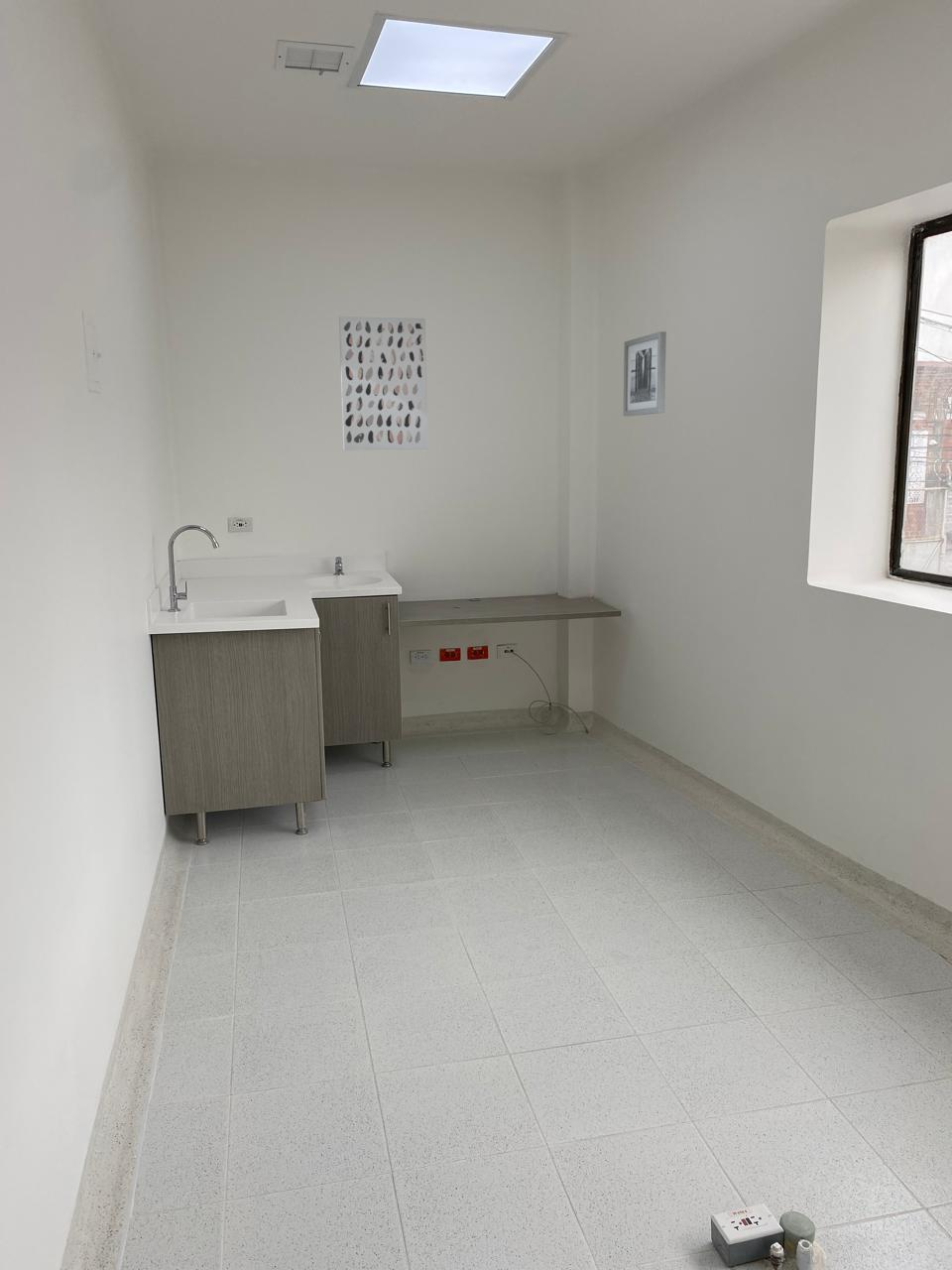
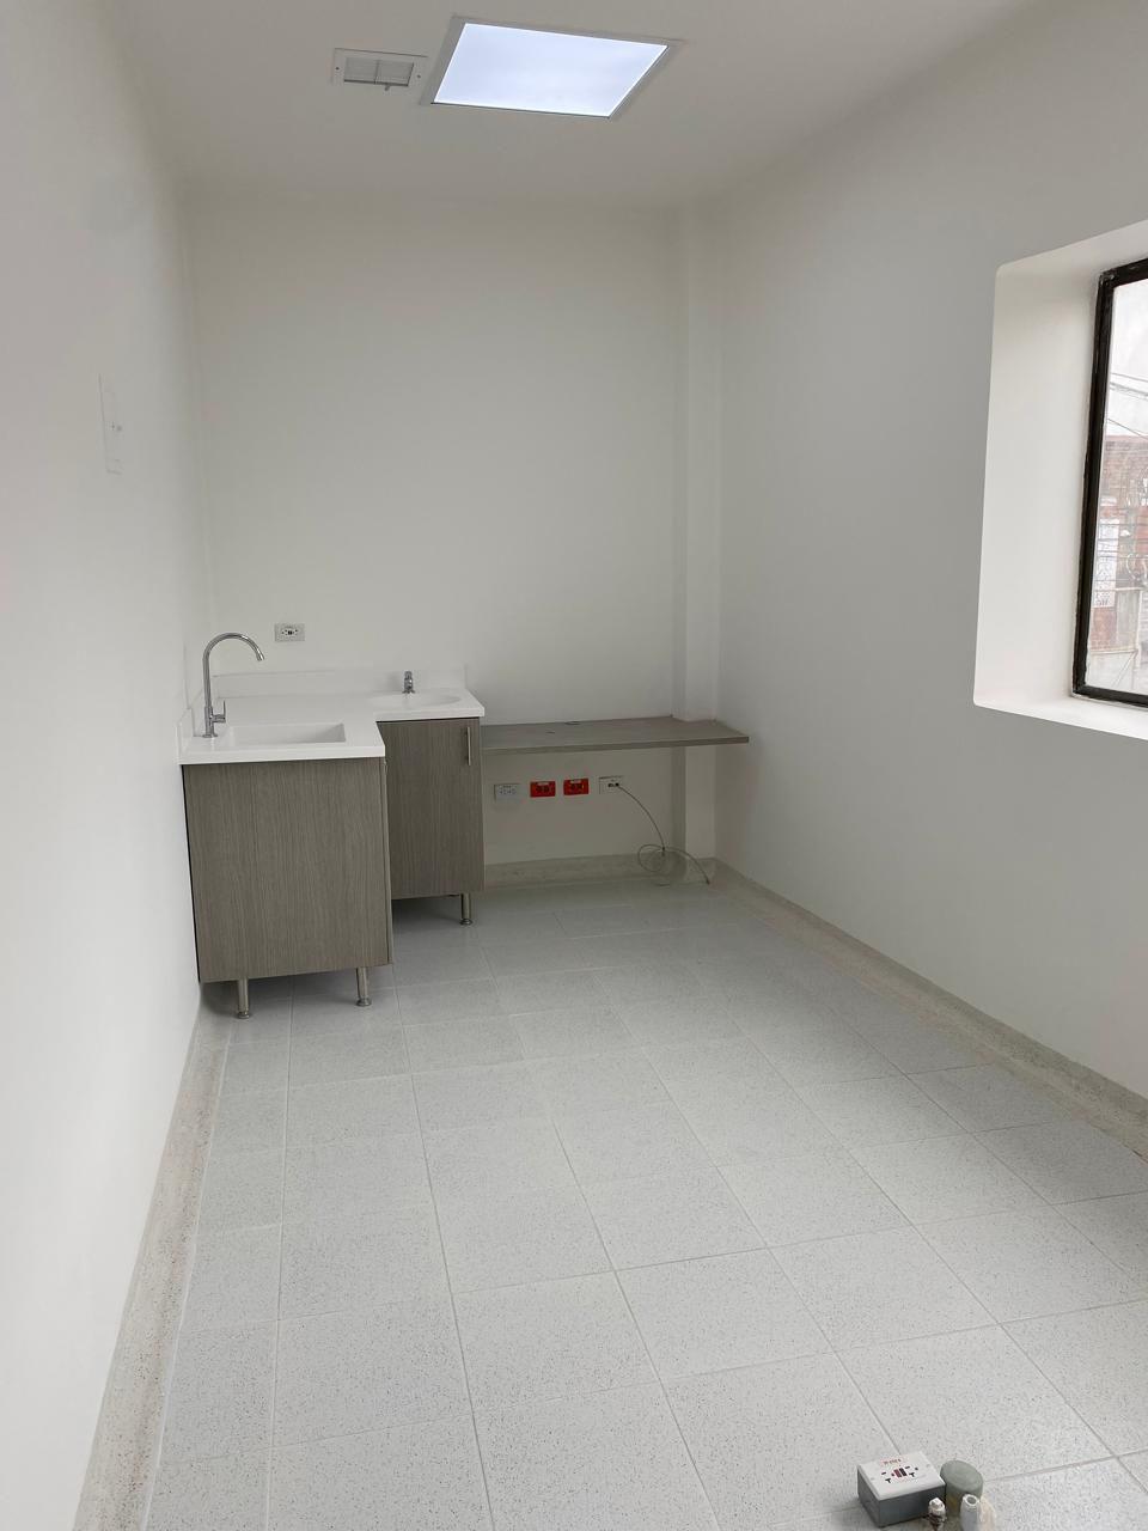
- wall art (643, 375)
- wall art (384, 384)
